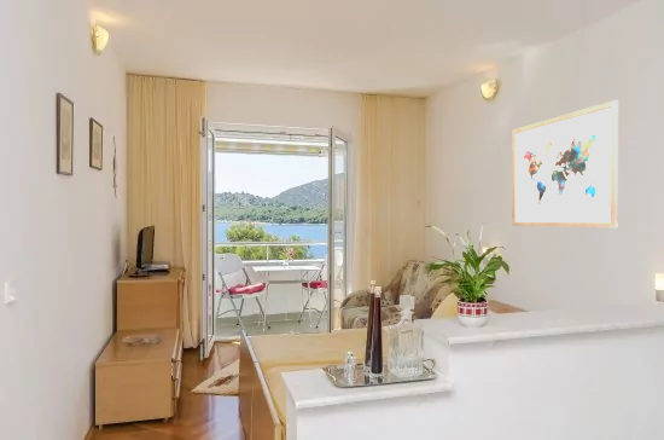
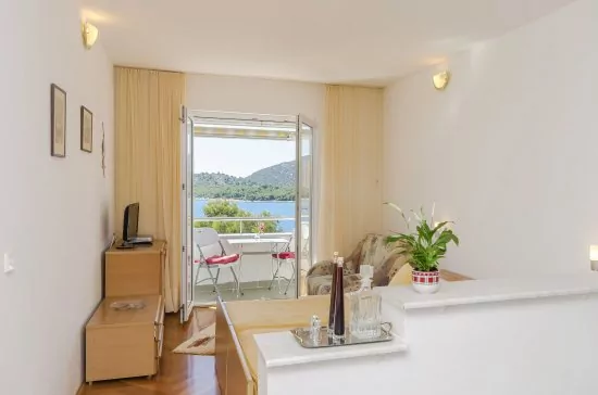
- wall art (557, 172)
